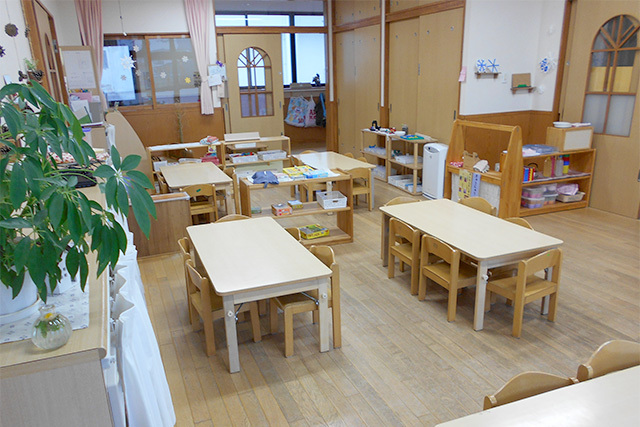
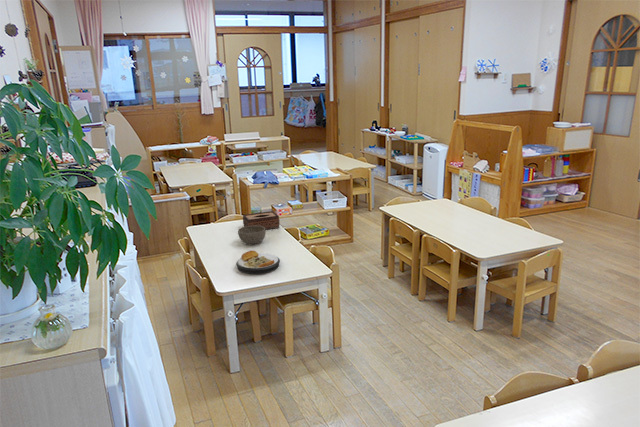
+ plate (258, 261)
+ bowl (252, 235)
+ tissue box (261, 221)
